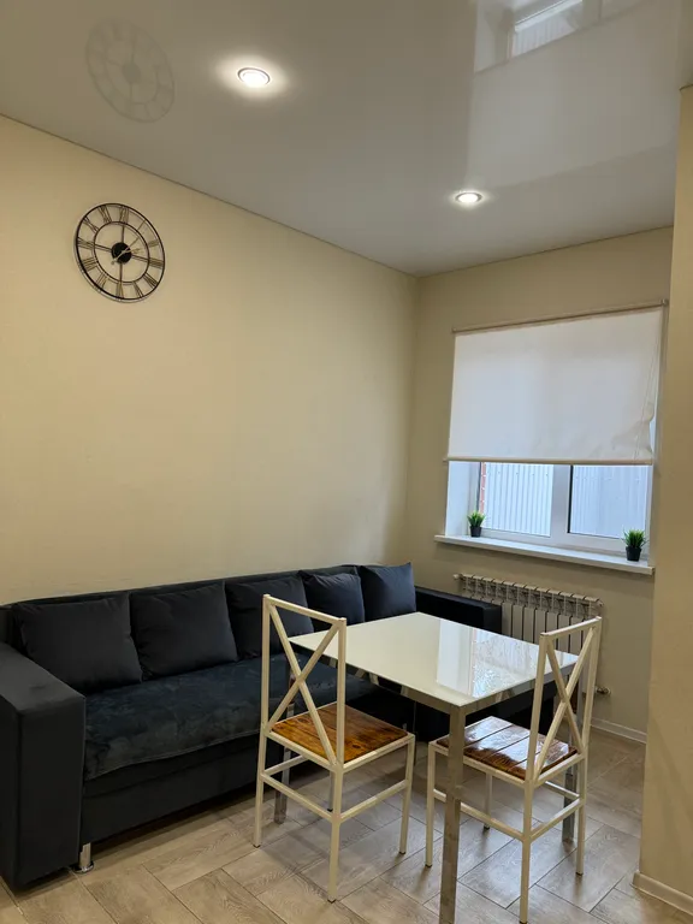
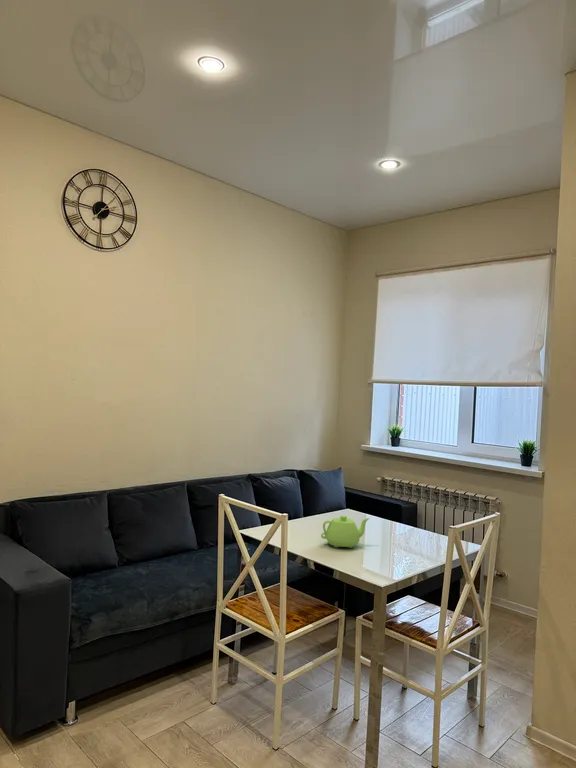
+ teapot (345, 530)
